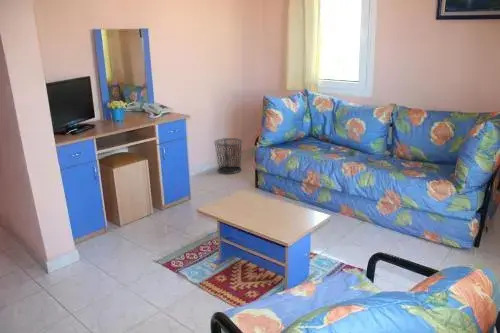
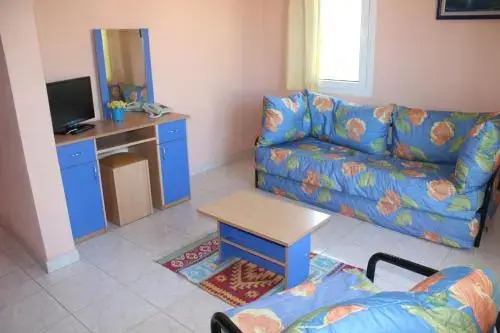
- waste bin (228, 155)
